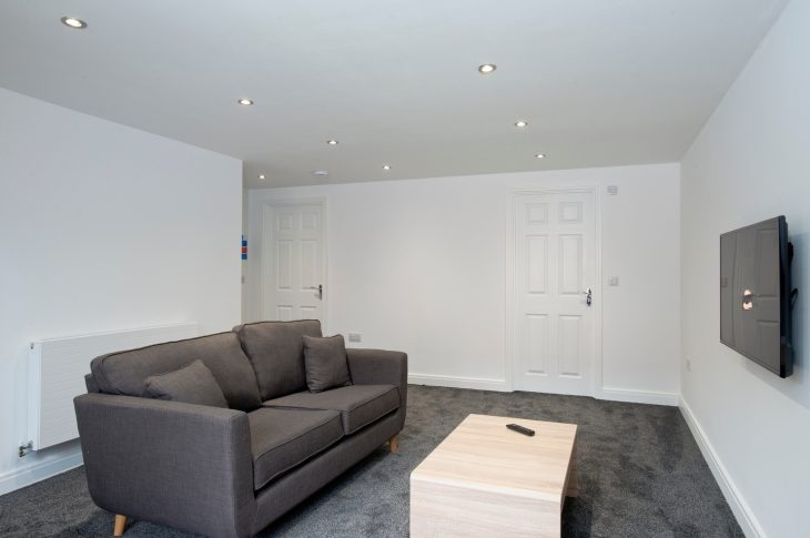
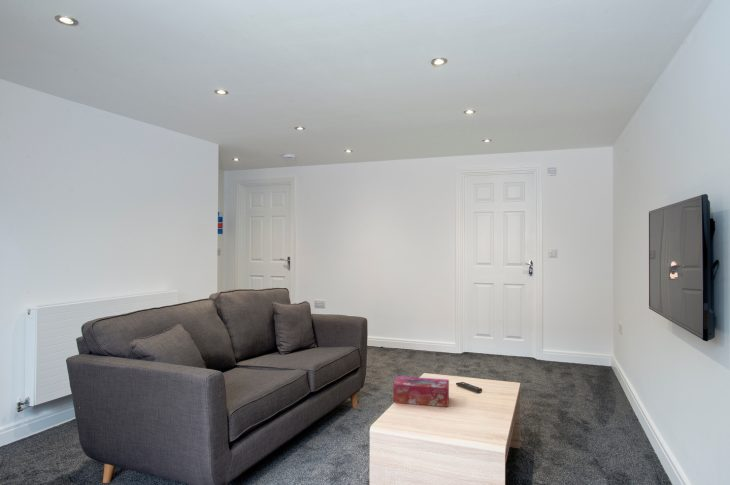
+ tissue box (421, 390)
